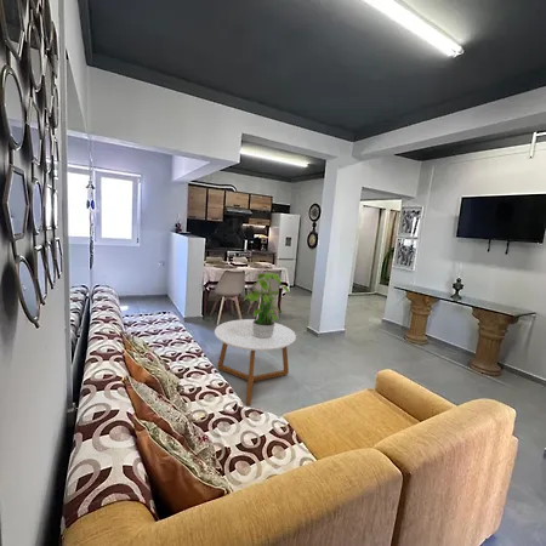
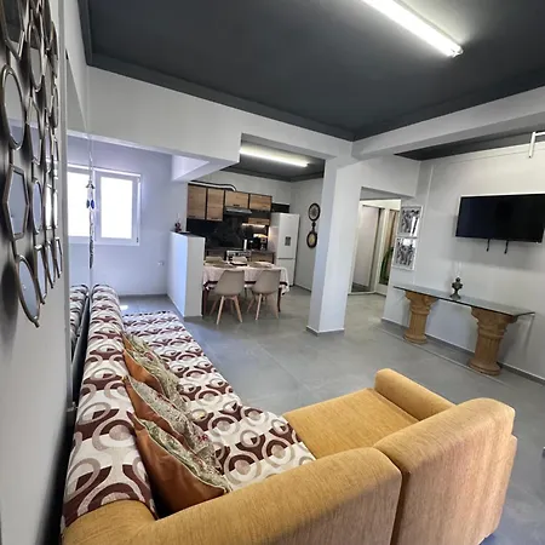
- coffee table (254, 357)
- potted plant (262, 302)
